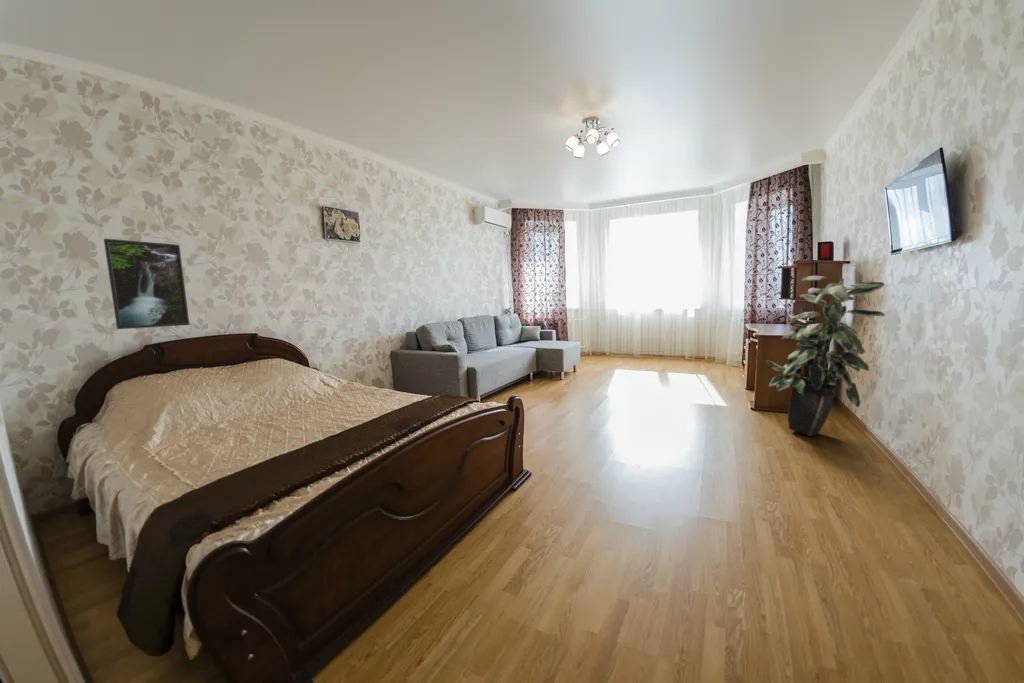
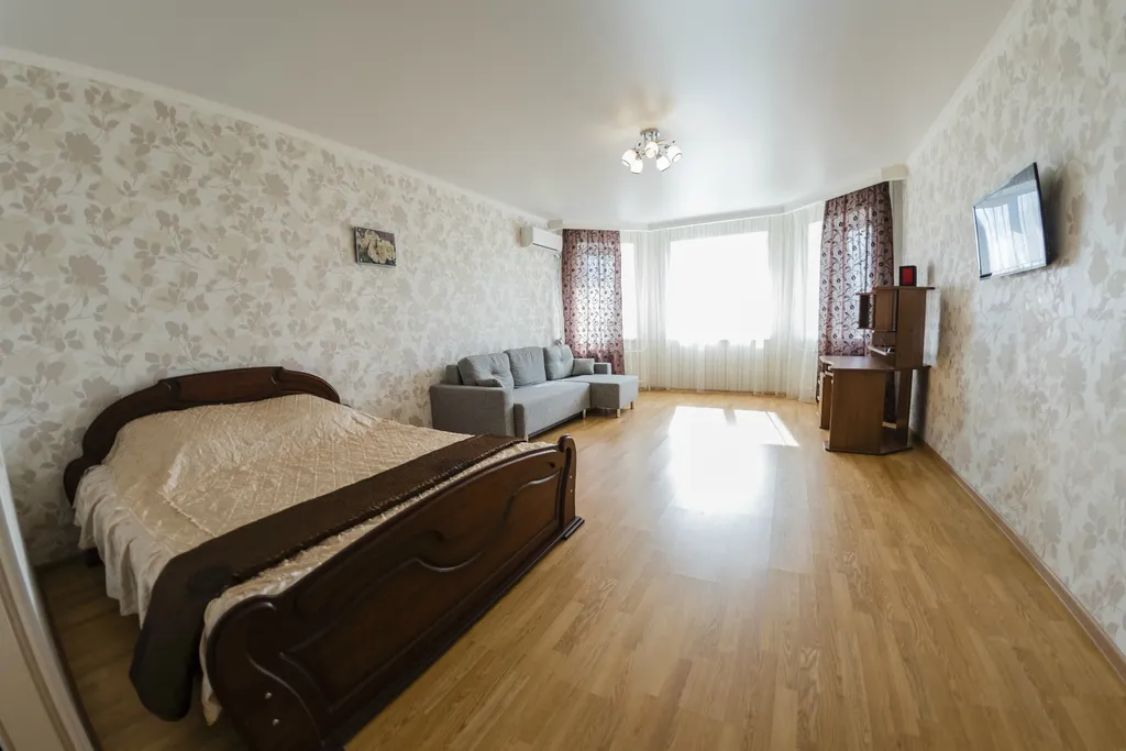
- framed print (149, 285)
- indoor plant (820, 356)
